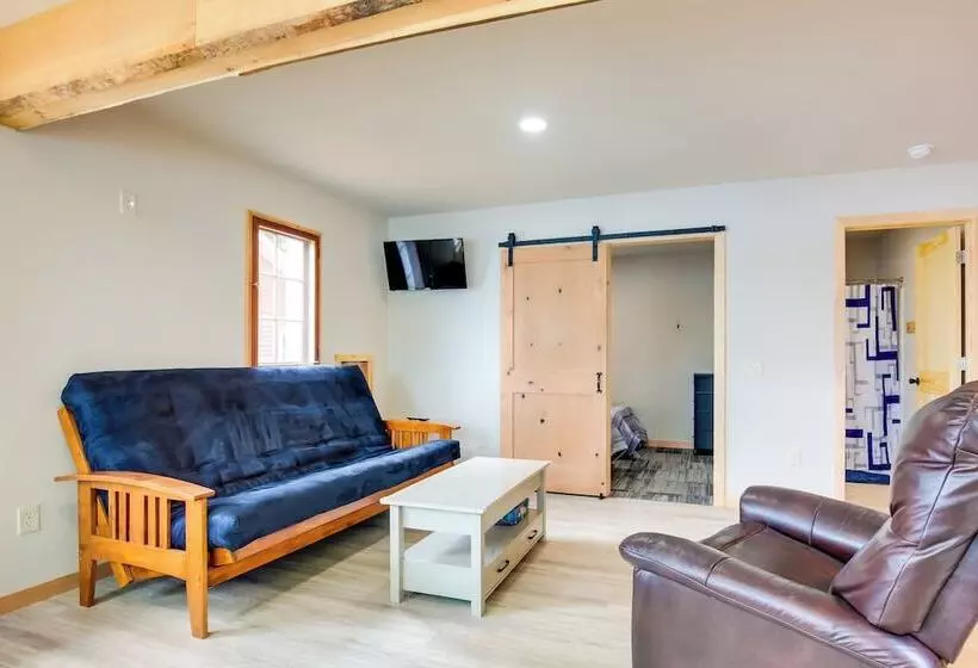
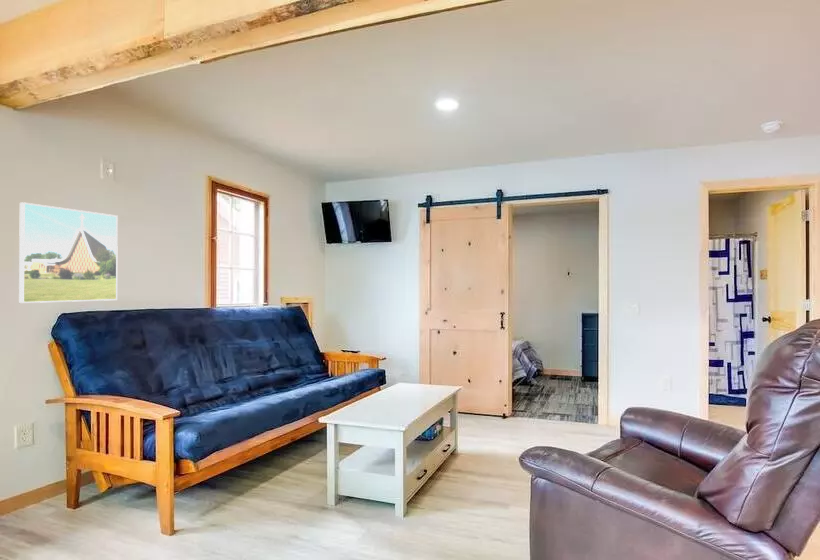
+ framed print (72, 255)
